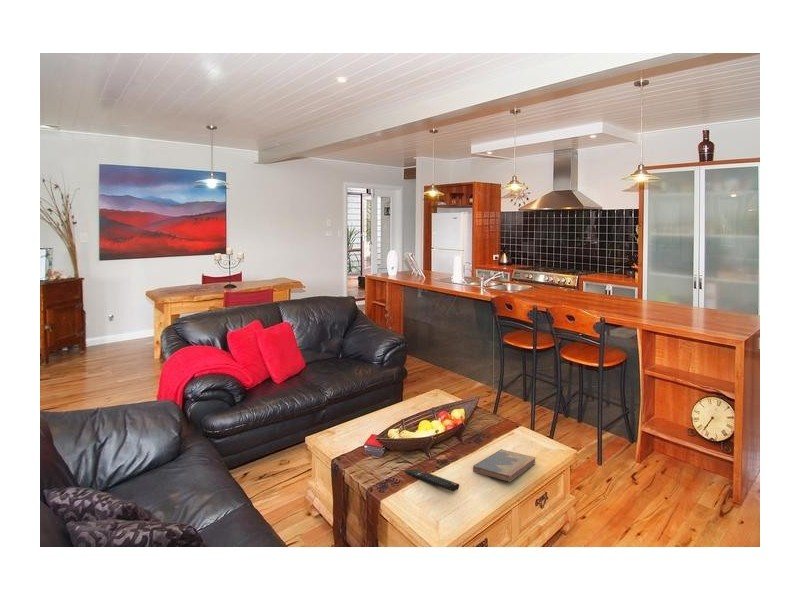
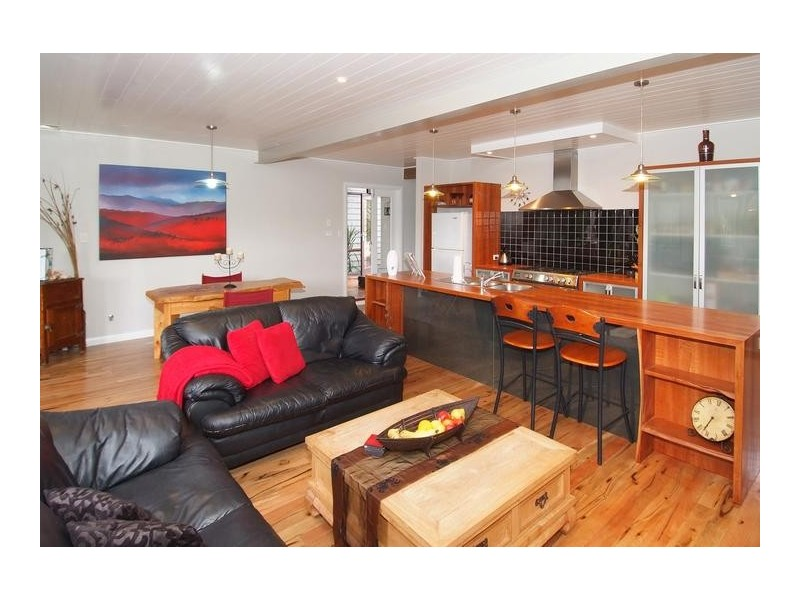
- remote control (431, 479)
- hardcover book (505, 464)
